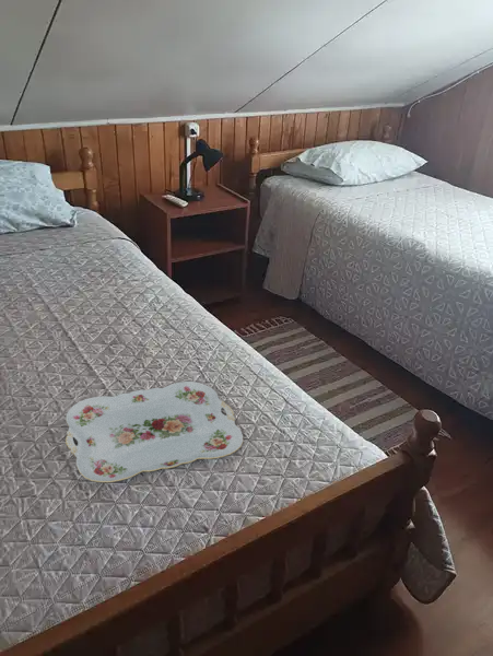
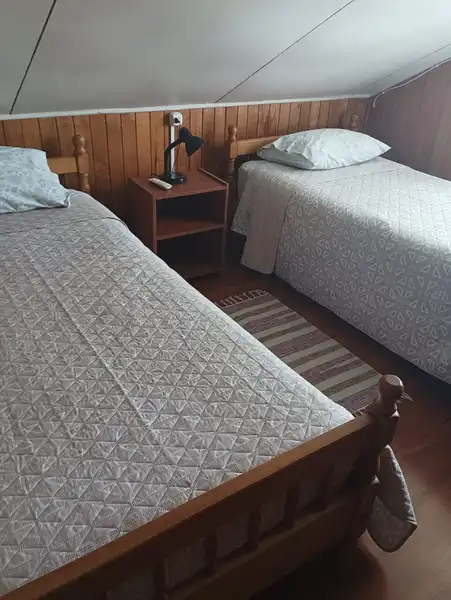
- serving tray (153, 427)
